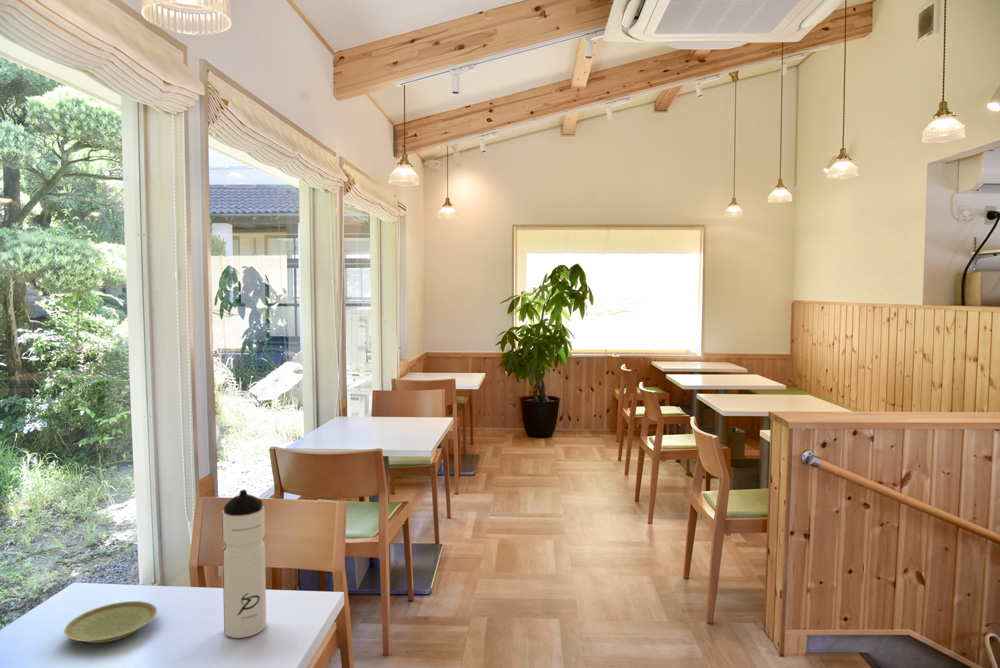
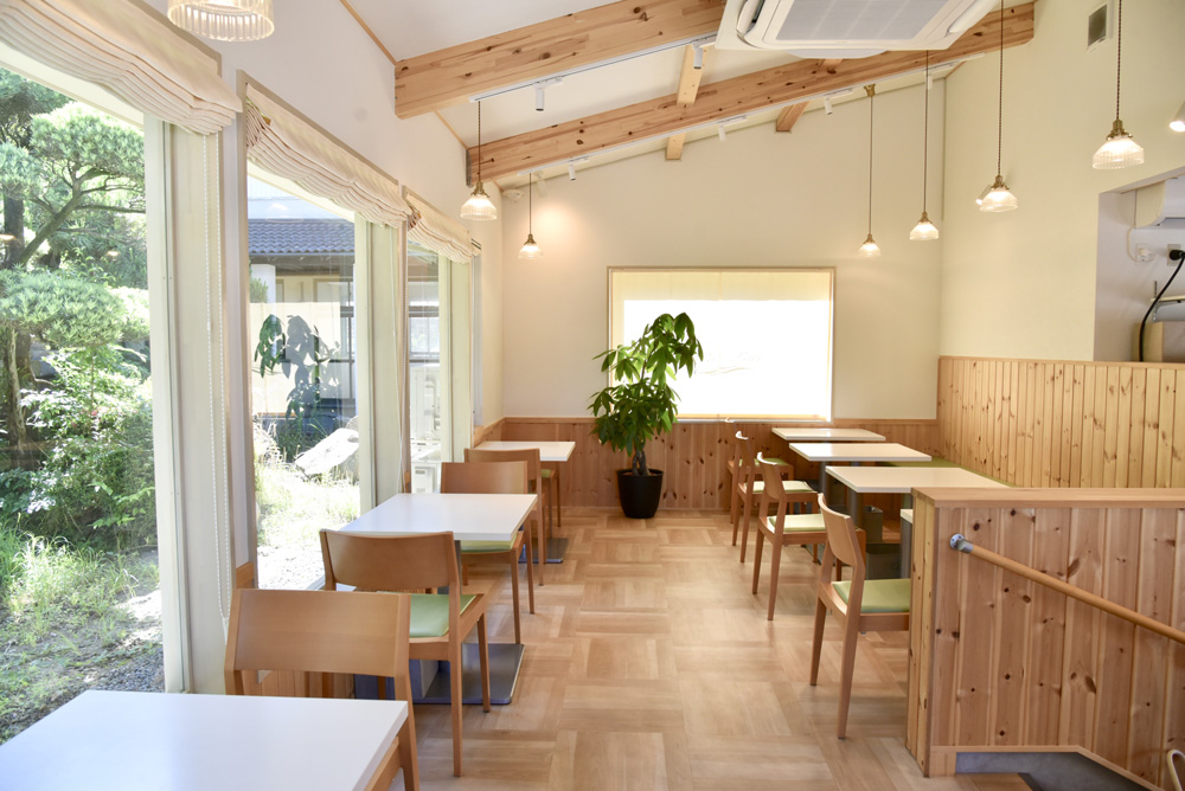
- plate (112, 624)
- water bottle (244, 559)
